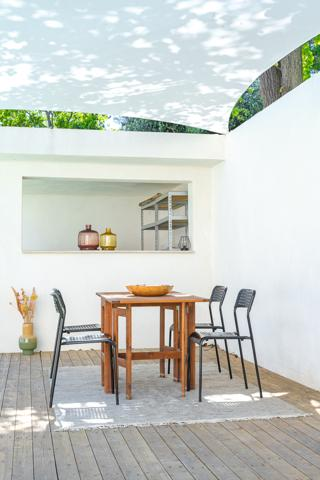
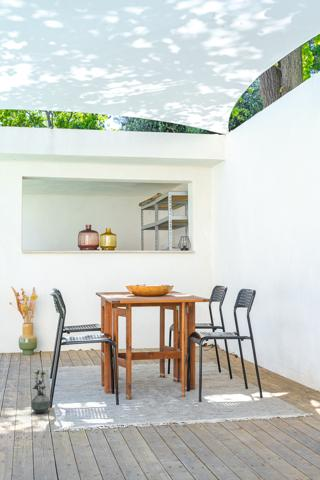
+ potted plant (40, 391)
